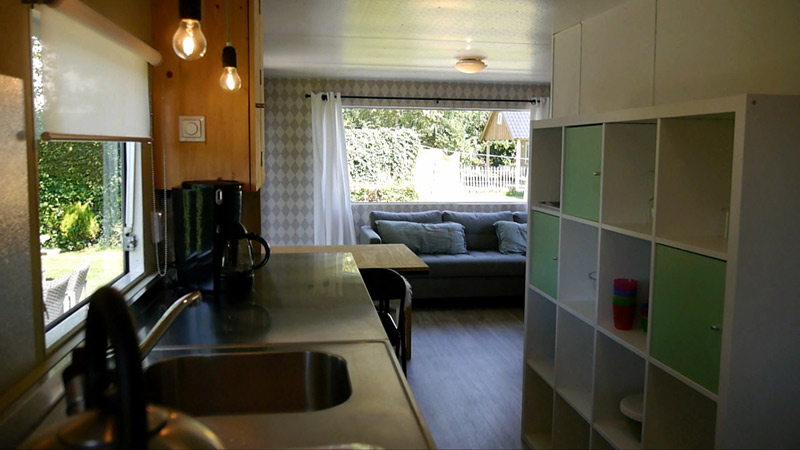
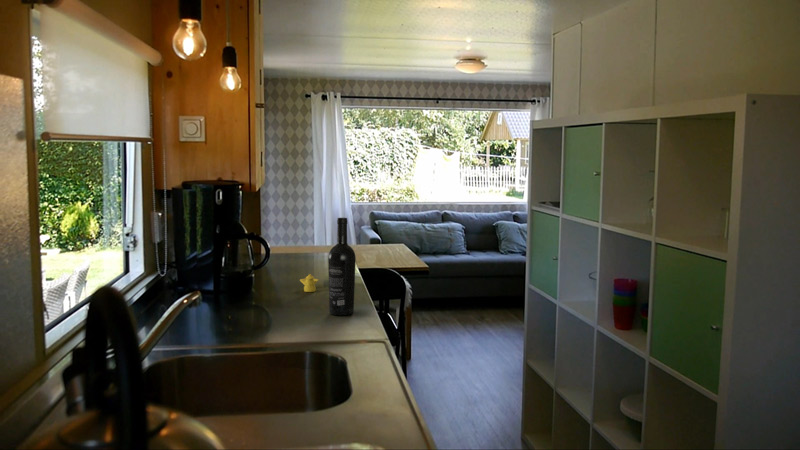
+ wine bottle (341, 265)
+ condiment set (309, 280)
